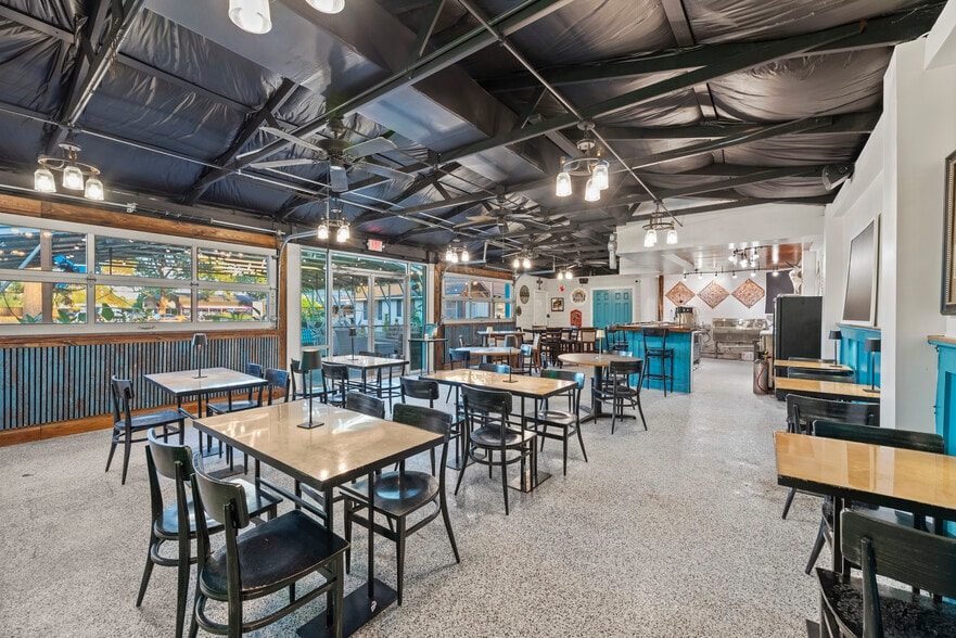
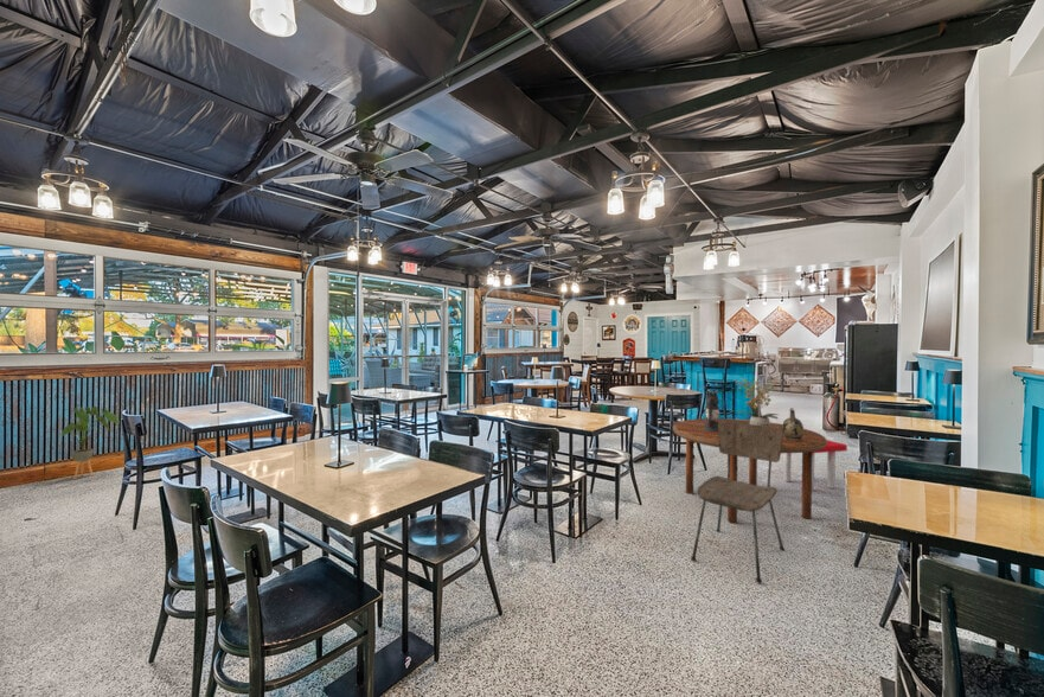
+ potted plant (757, 403)
+ ceramic jug (793, 423)
+ dining chair (737, 492)
+ stool (812, 462)
+ lantern (711, 410)
+ house plant (85, 439)
+ dining table (749, 466)
